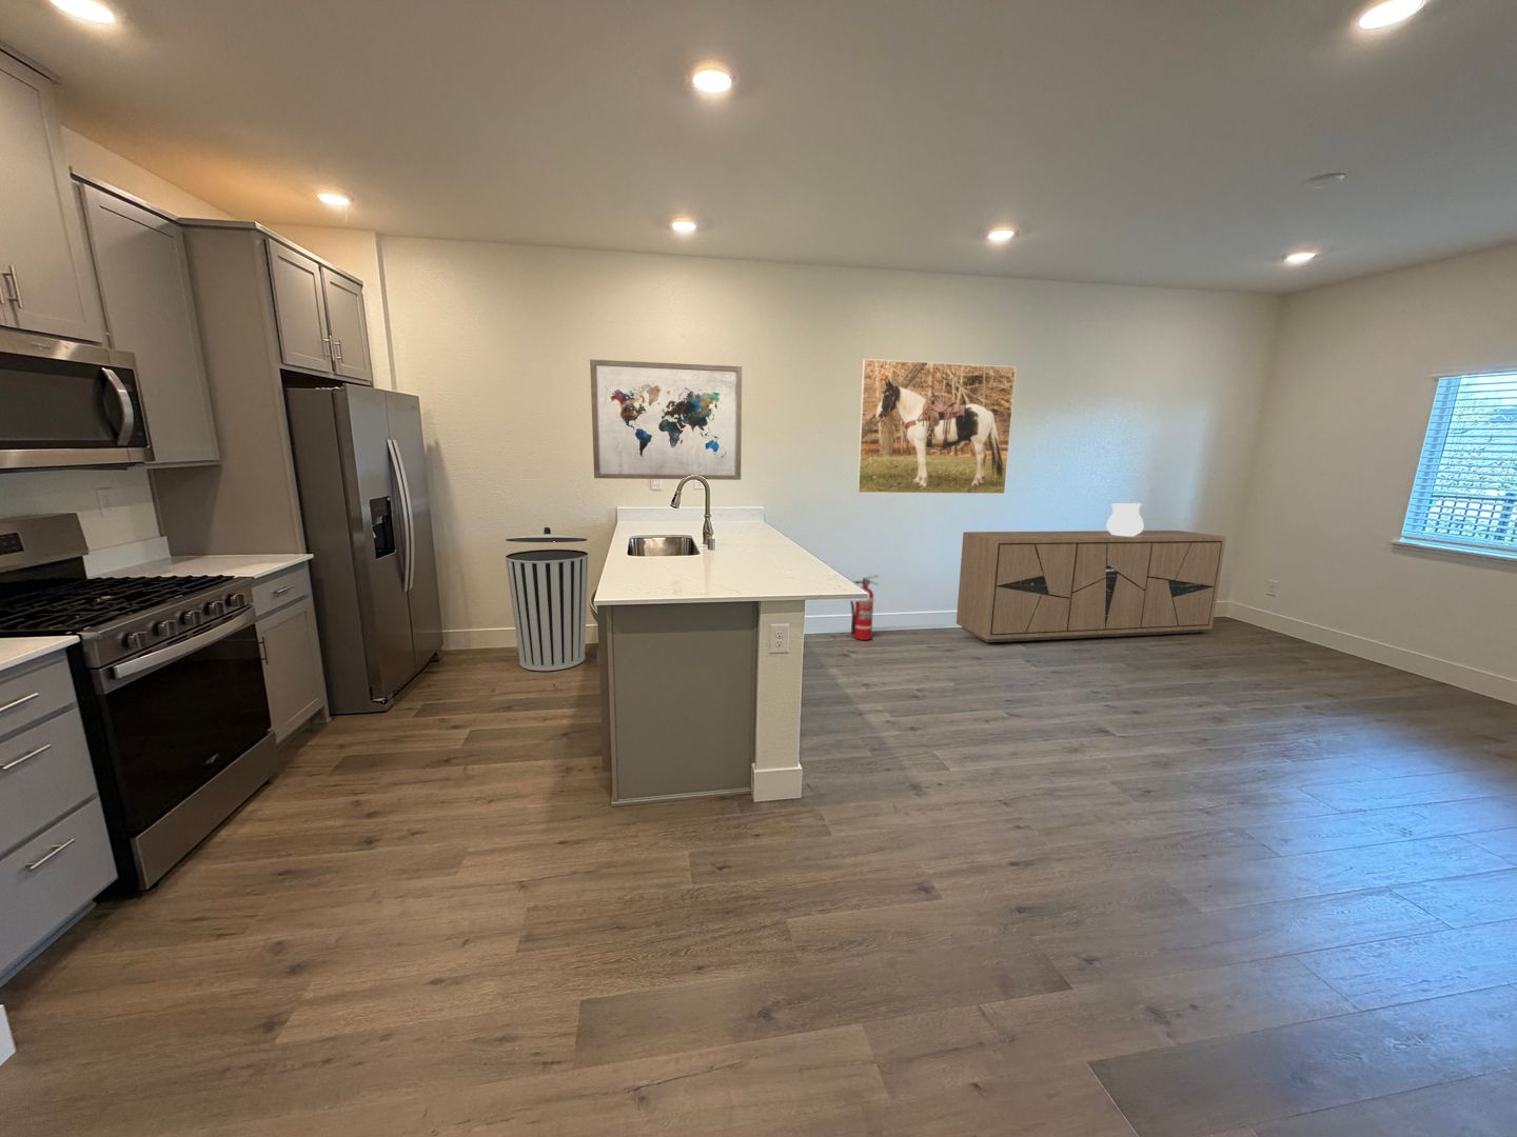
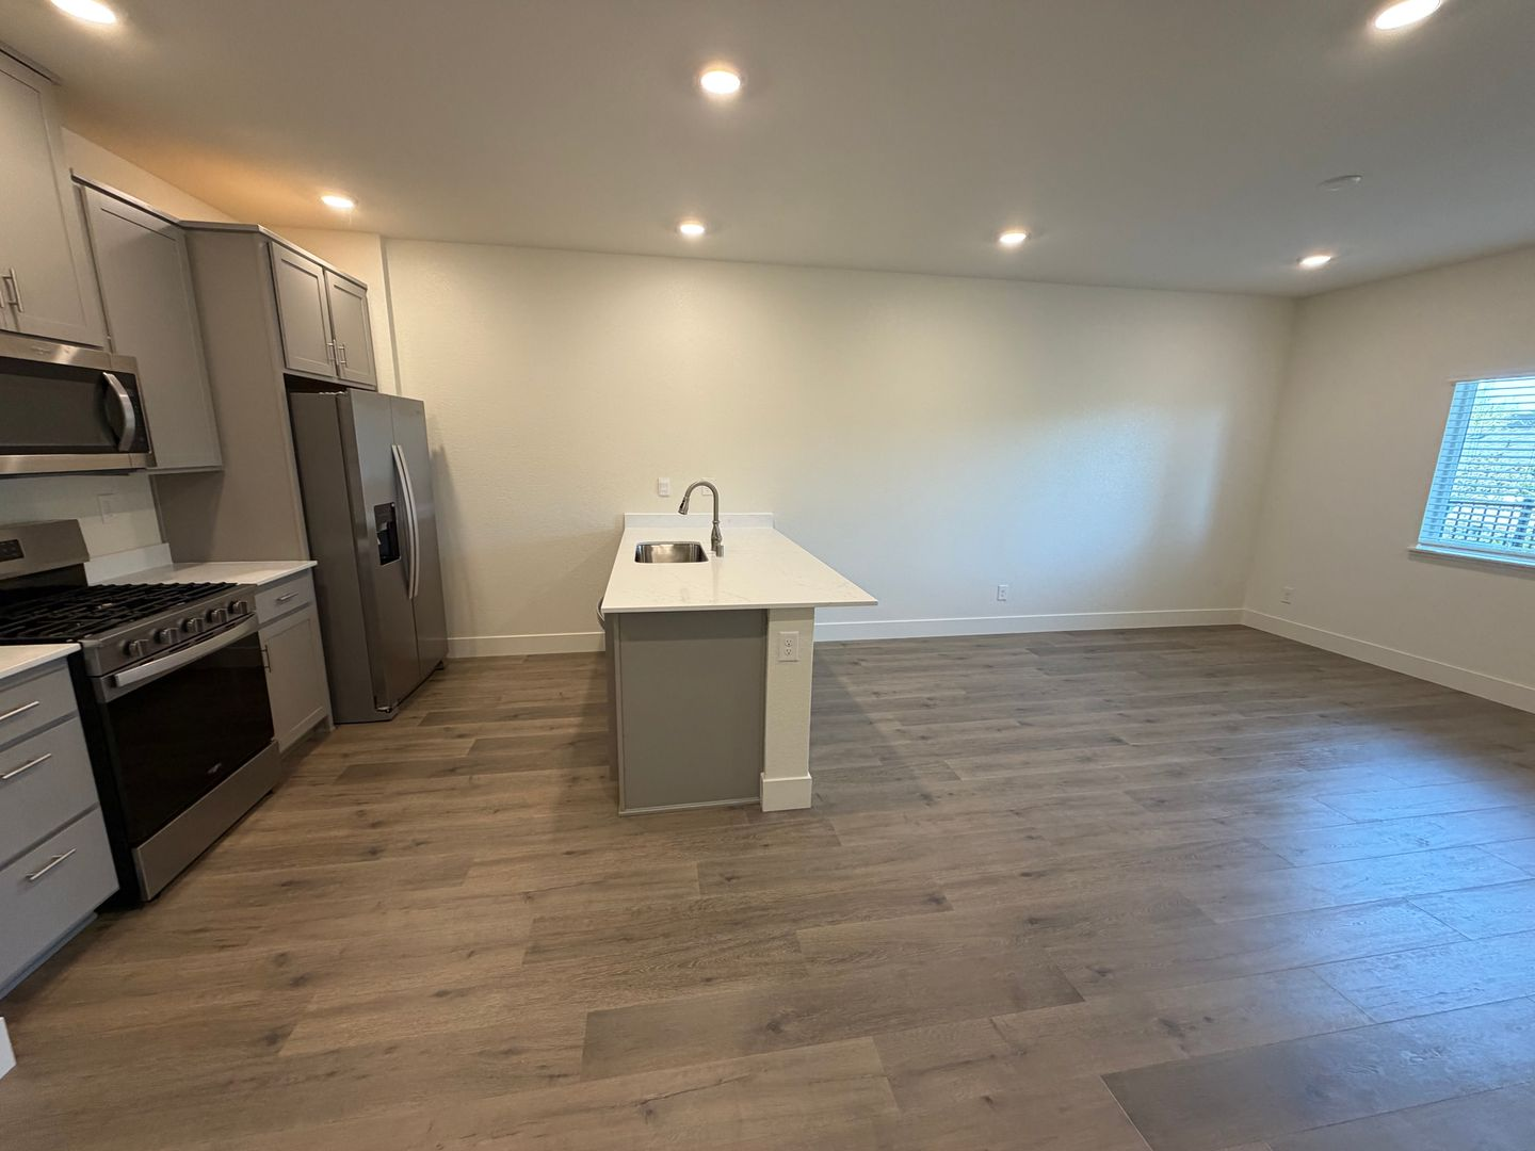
- vase (1125, 518)
- trash can (548, 594)
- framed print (936, 429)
- sideboard (1088, 583)
- wall art (668, 422)
- fire extinguisher (862, 607)
